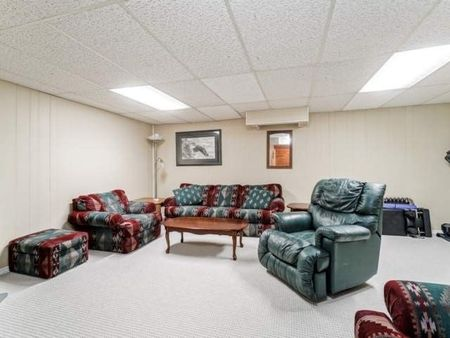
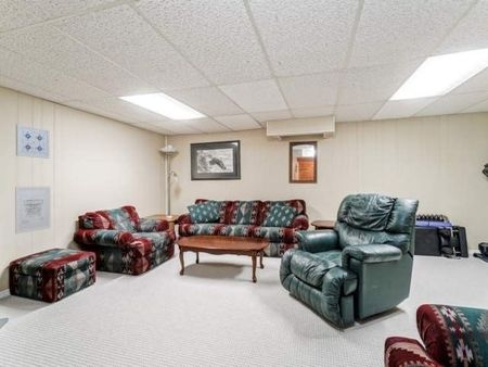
+ wall art (34, 208)
+ wall art (33, 142)
